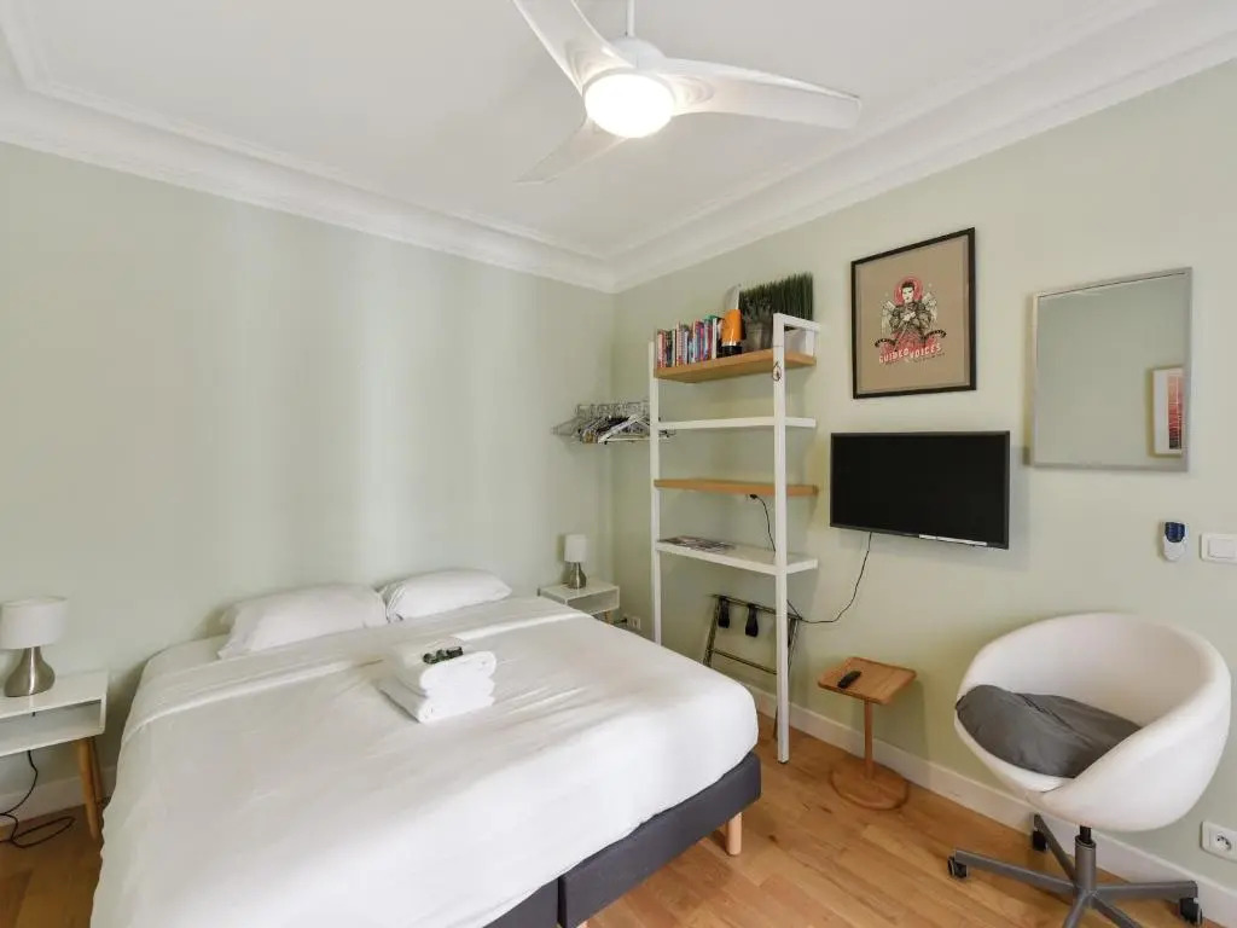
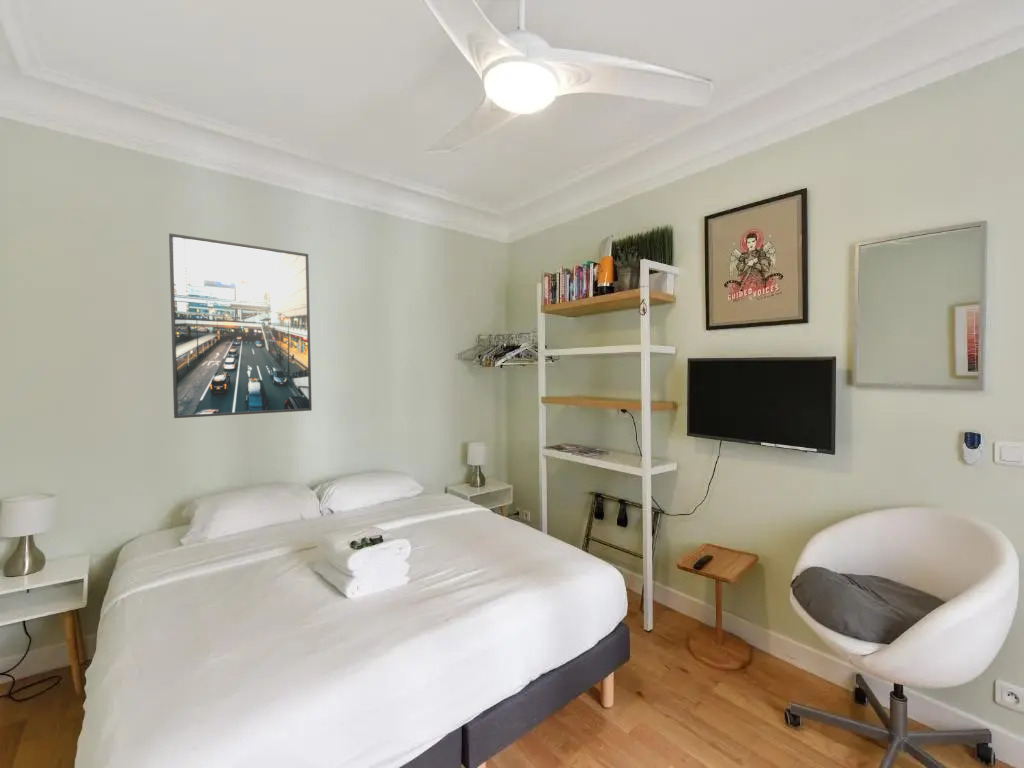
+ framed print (246, 329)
